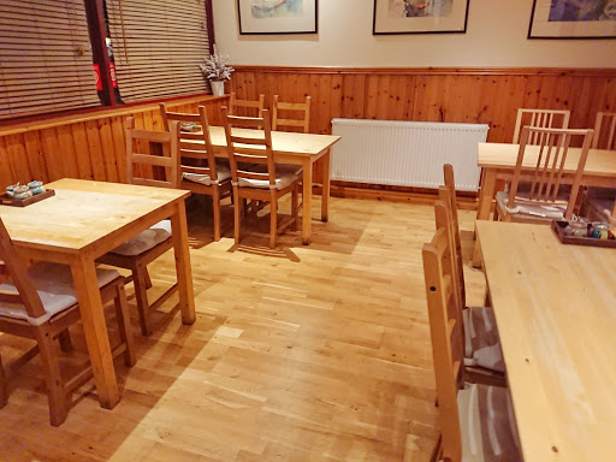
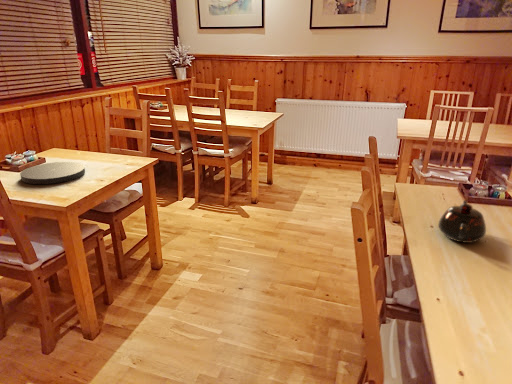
+ plate (53, 172)
+ teapot (463, 219)
